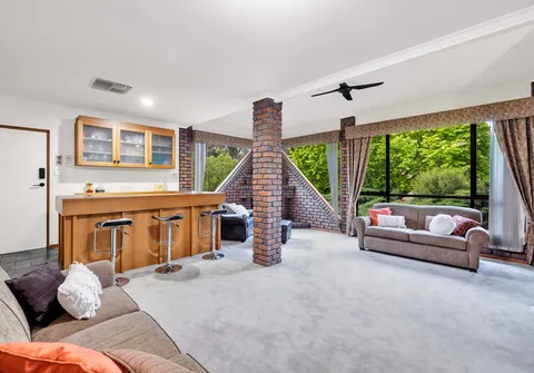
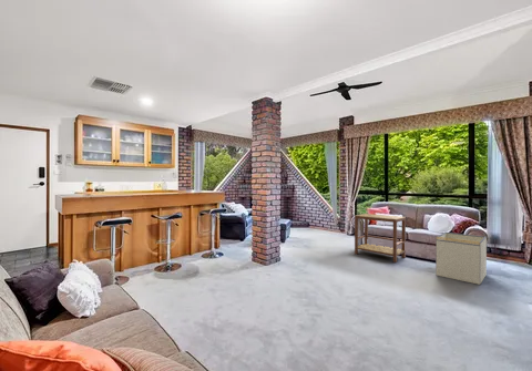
+ side table (379, 237)
+ storage bin (461, 255)
